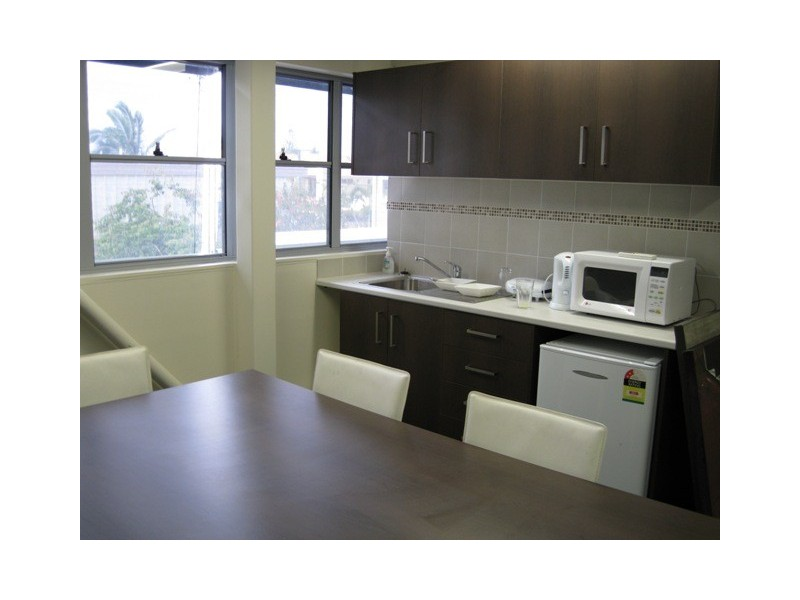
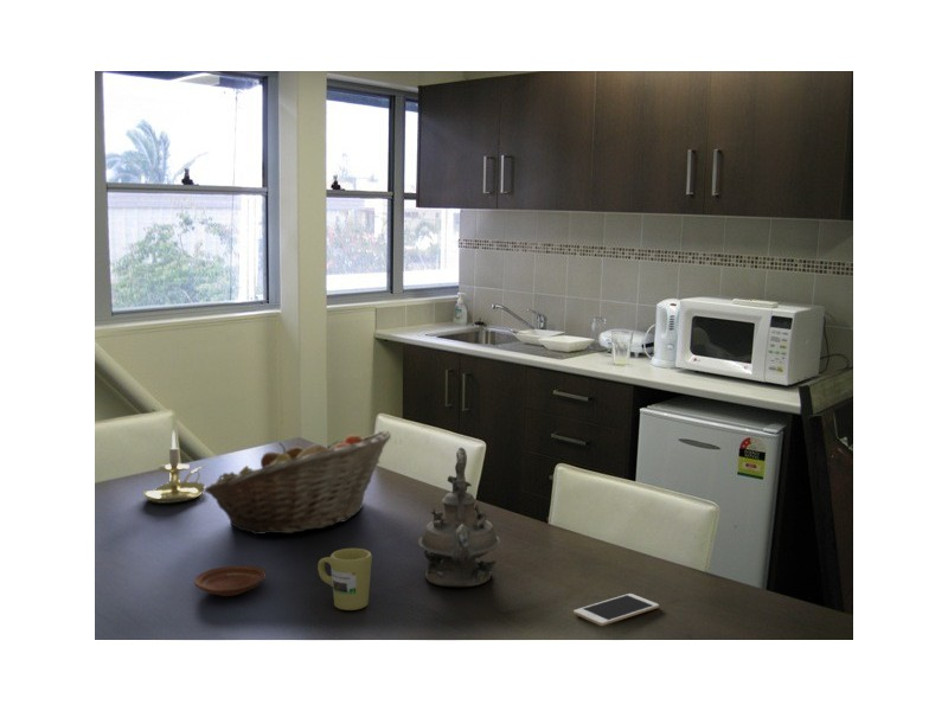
+ teapot (461, 520)
+ mug (342, 577)
+ plate (230, 583)
+ fruit basket (303, 475)
+ cell phone (616, 608)
+ candle holder (177, 462)
